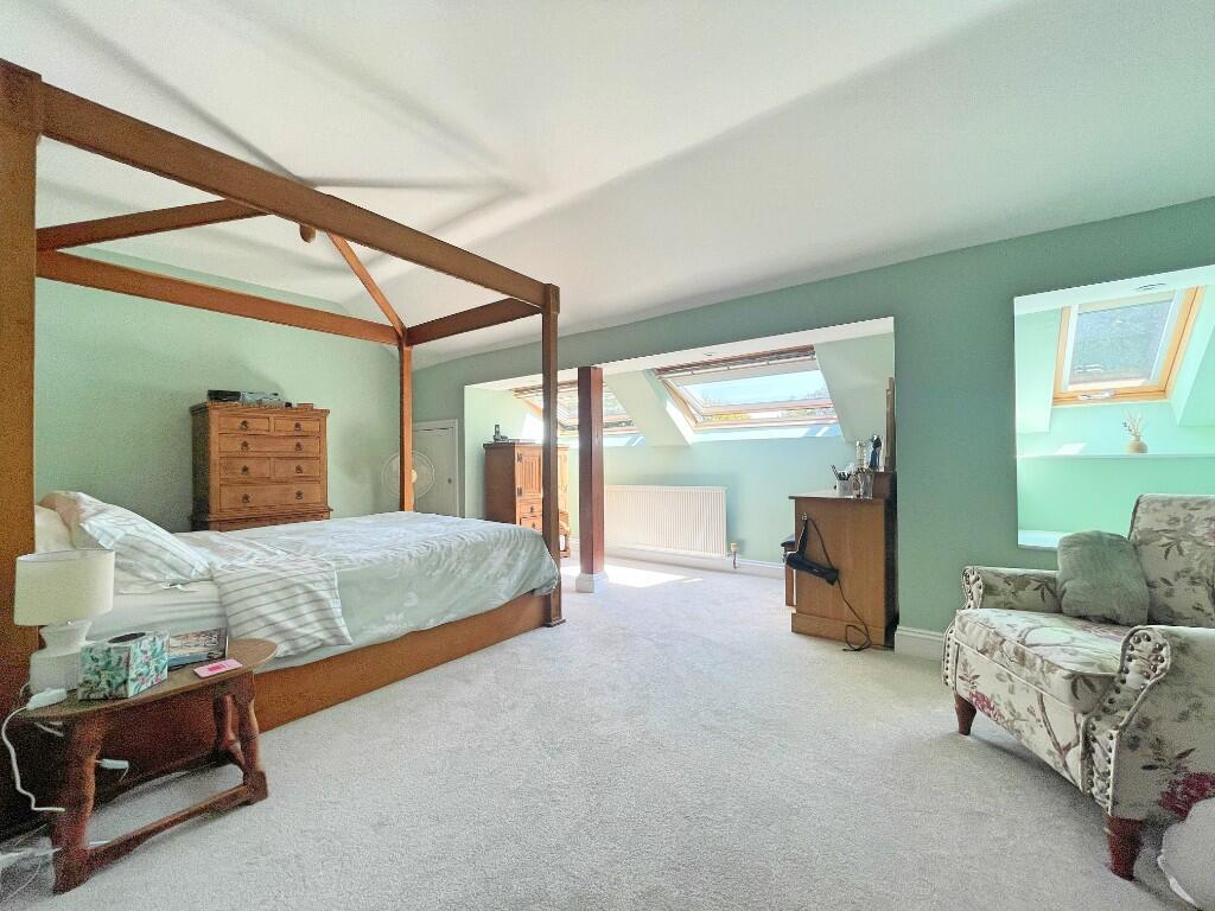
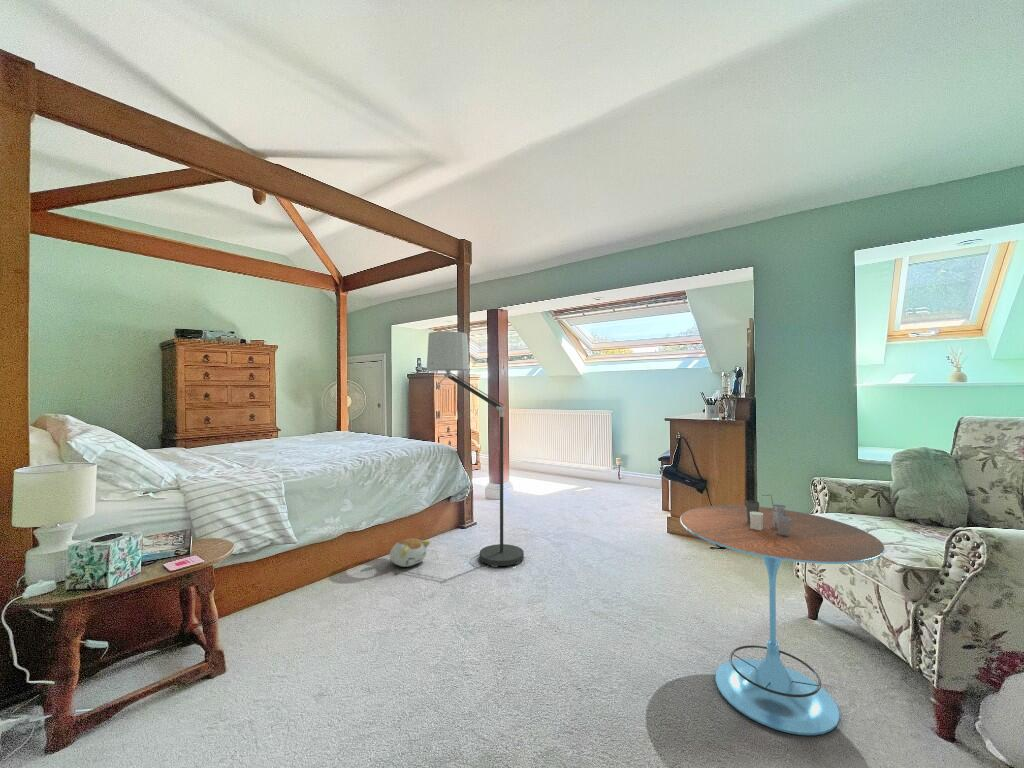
+ floor lamp (500, 441)
+ side table (772, 595)
+ plush toy (405, 550)
